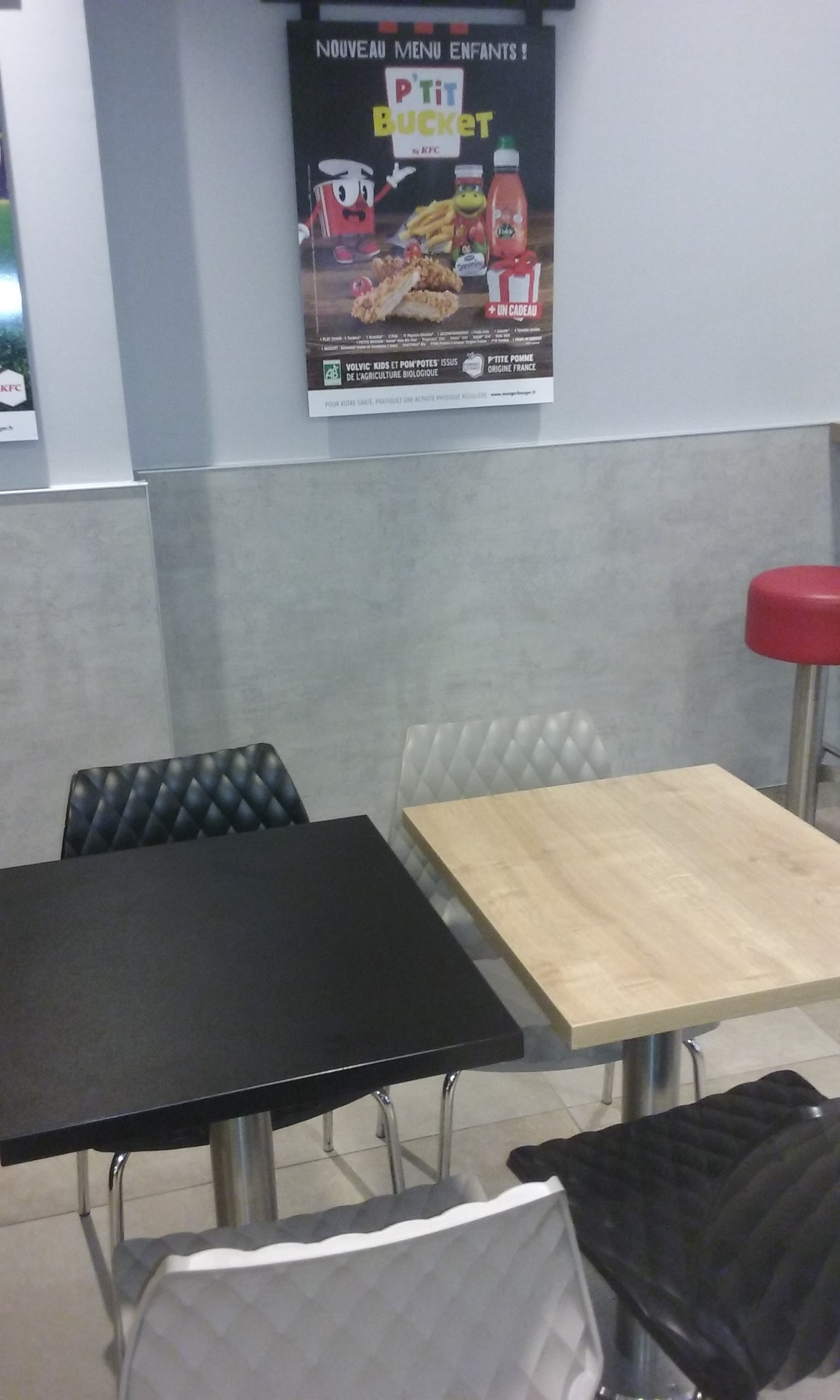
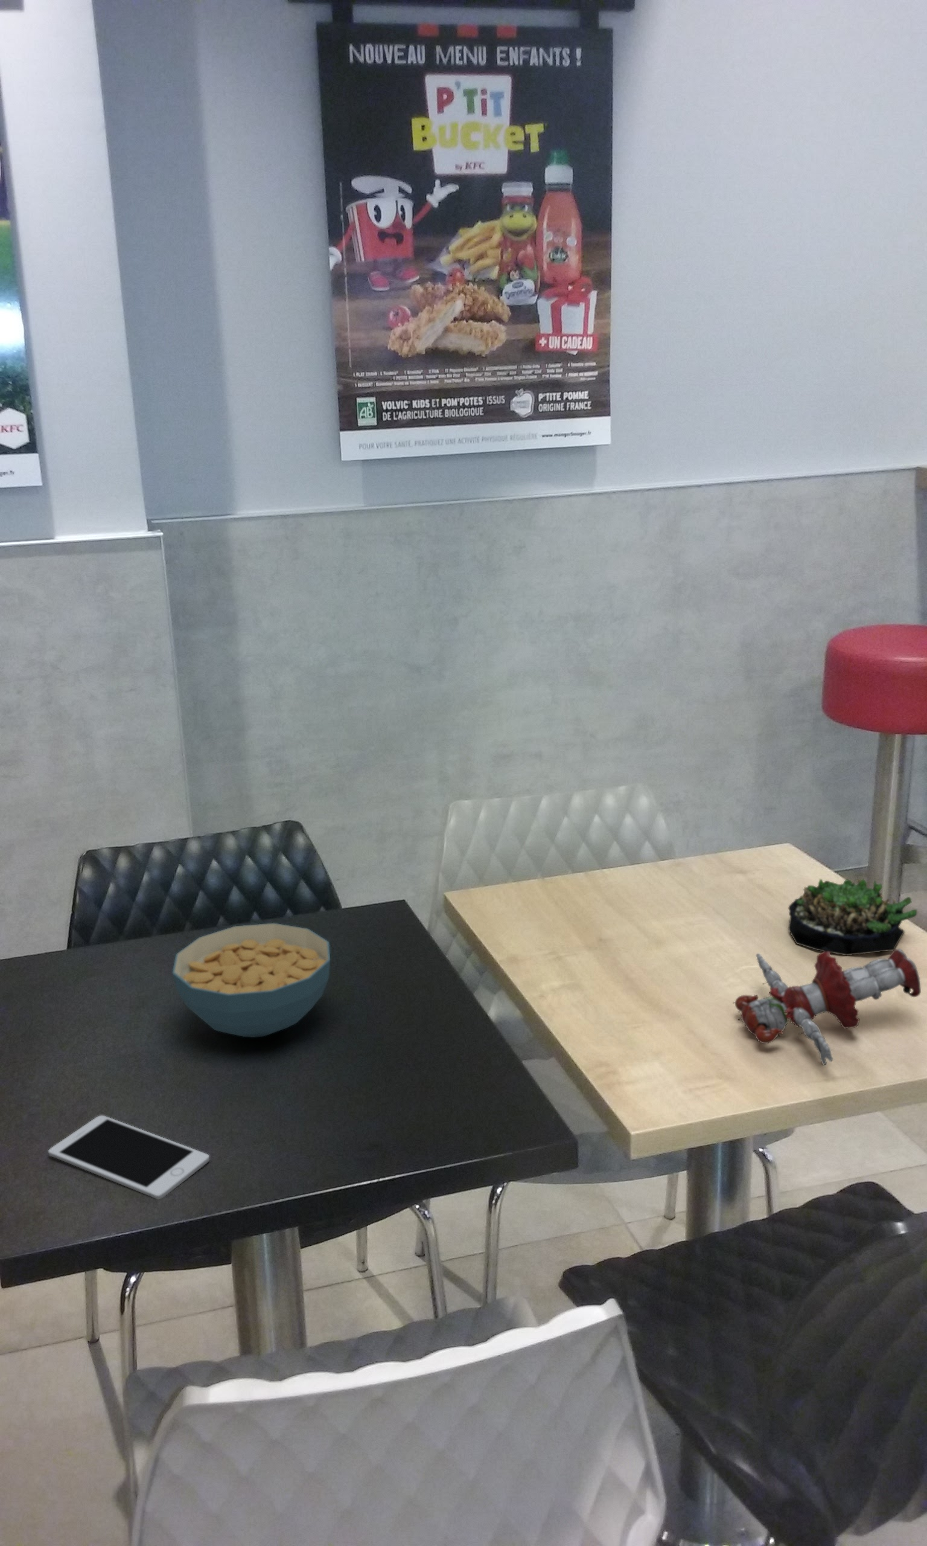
+ action figure (828, 991)
+ succulent plant (851, 909)
+ cereal bowl (255, 991)
+ cell phone (128, 1155)
